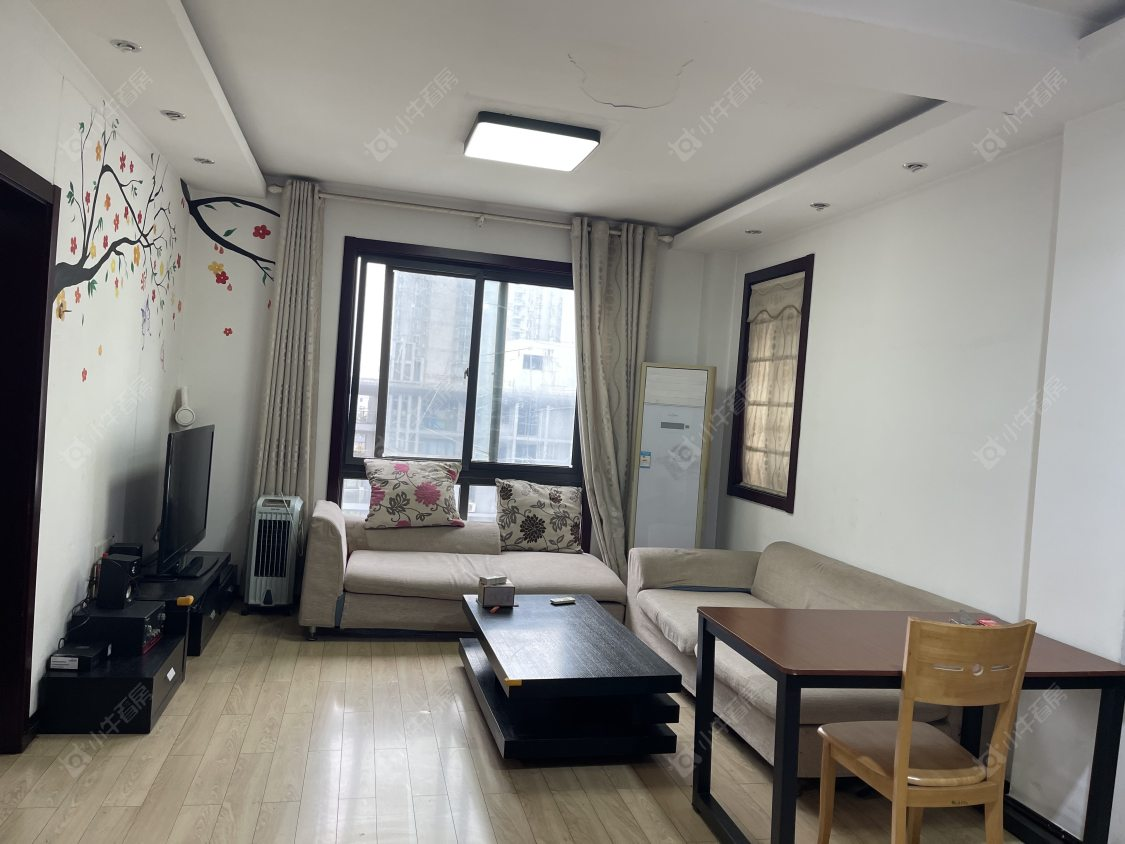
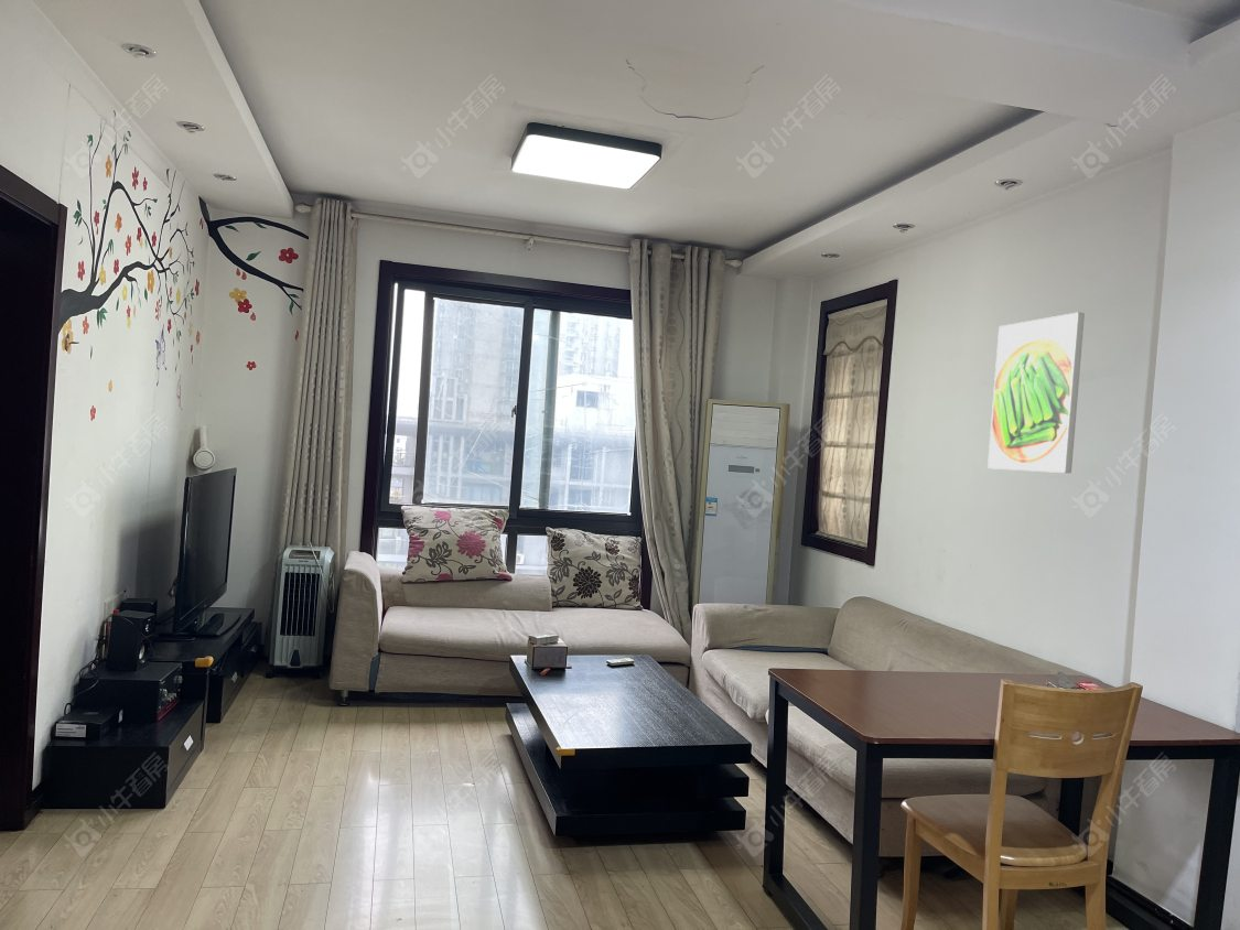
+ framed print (1033, 394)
